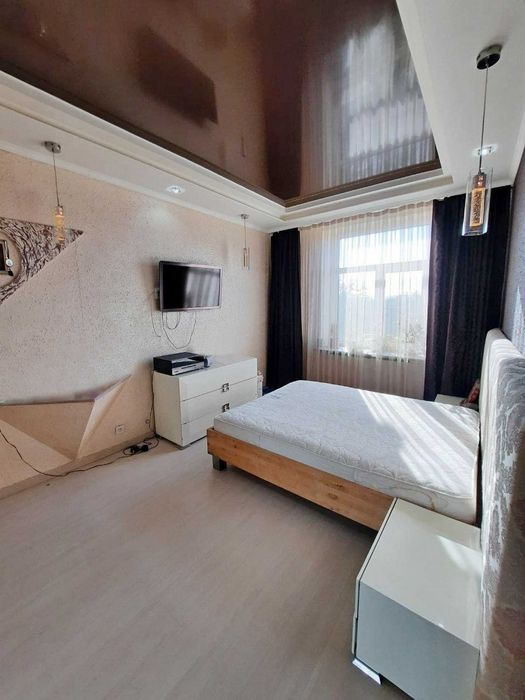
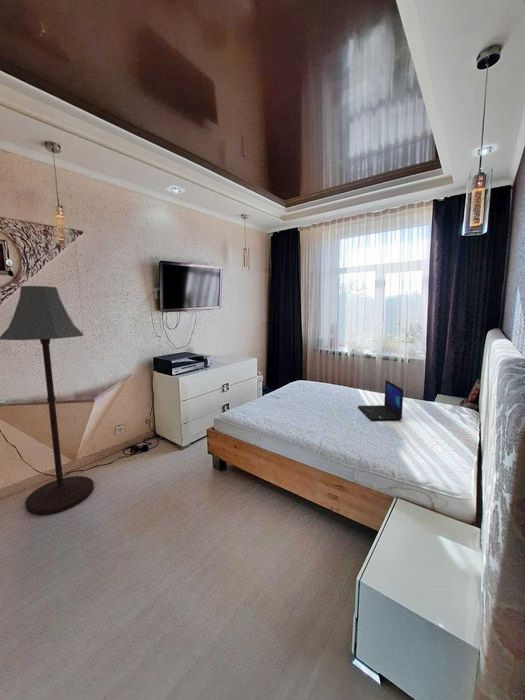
+ floor lamp (51, 396)
+ laptop (384, 401)
